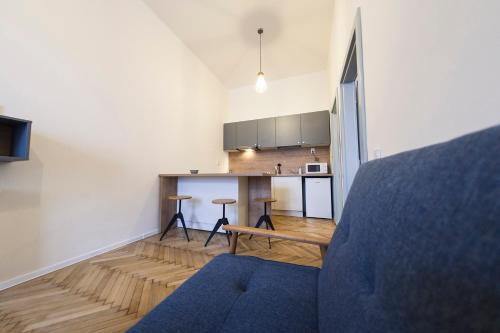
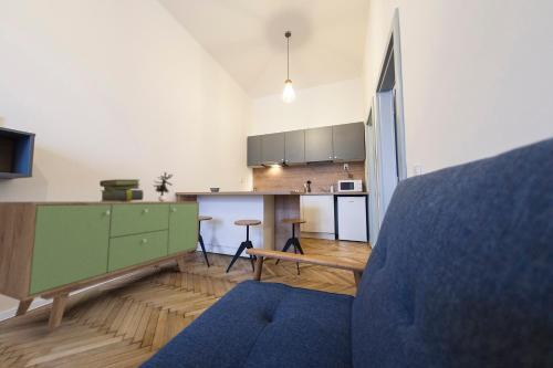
+ potted plant (164, 186)
+ sideboard (123, 244)
+ stack of books (122, 189)
